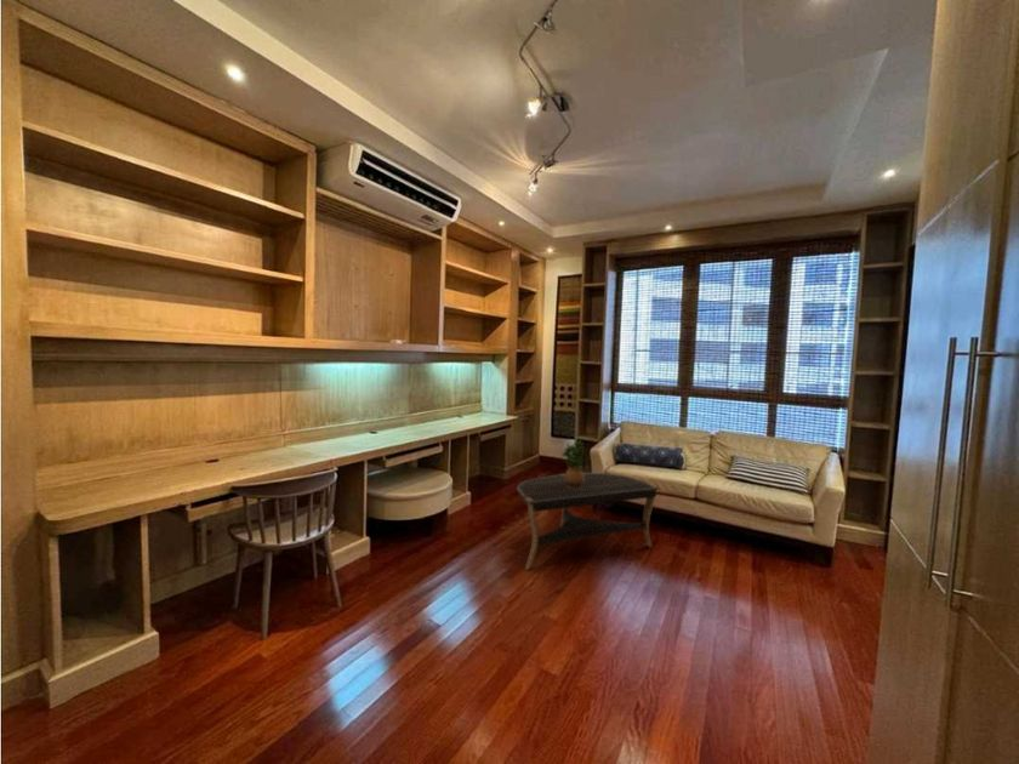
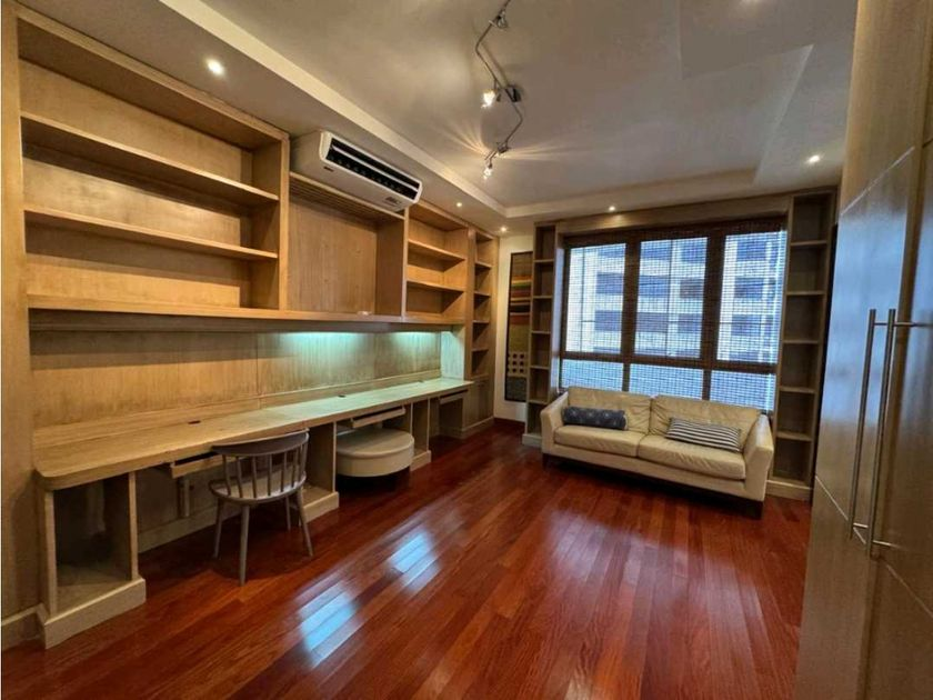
- potted plant (574, 462)
- coffee table (577, 517)
